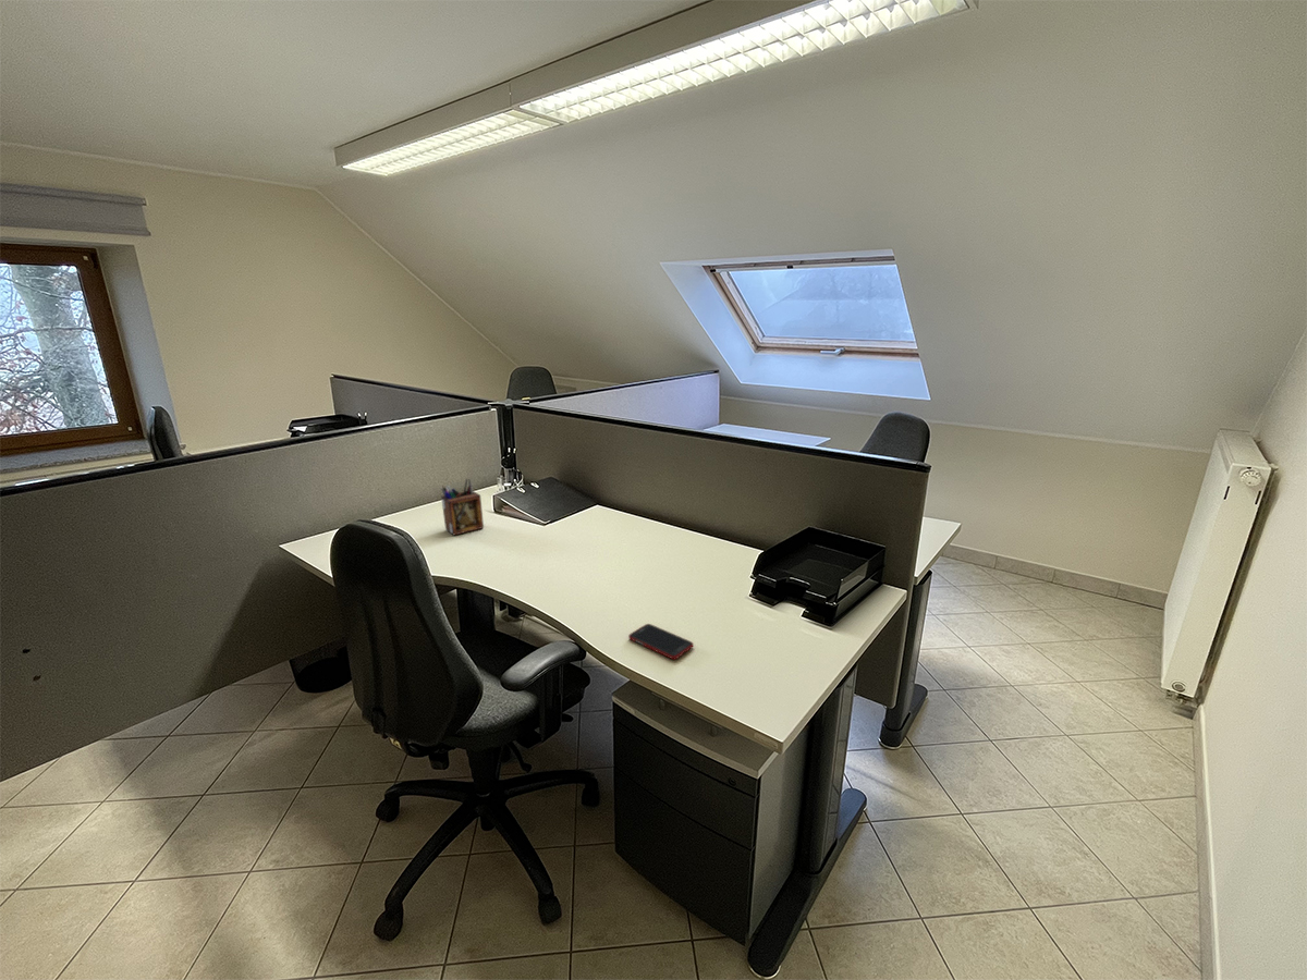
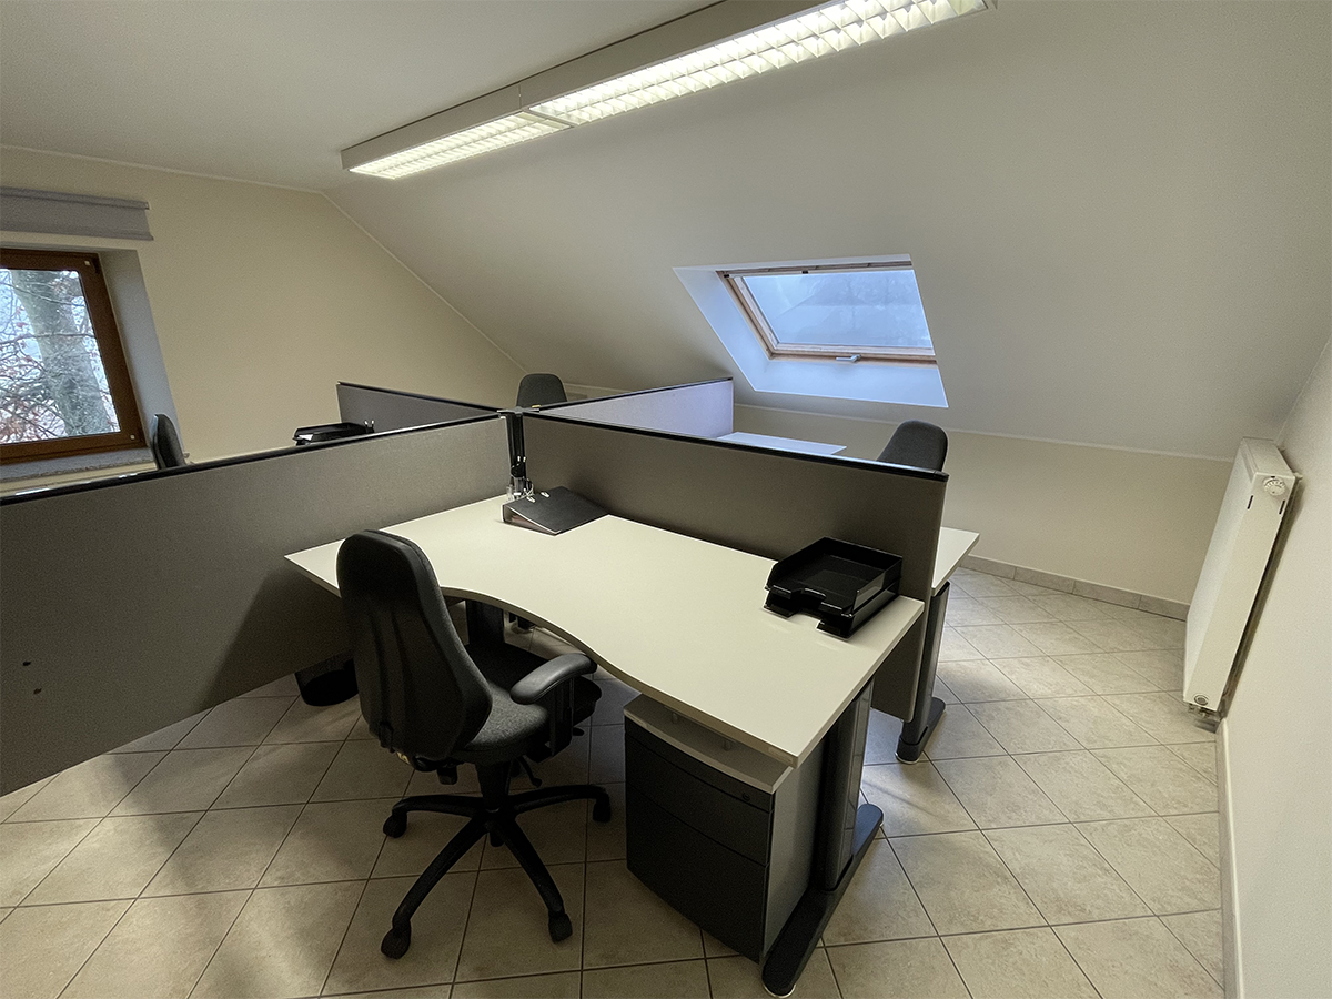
- cell phone (660, 640)
- desk organizer (462, 505)
